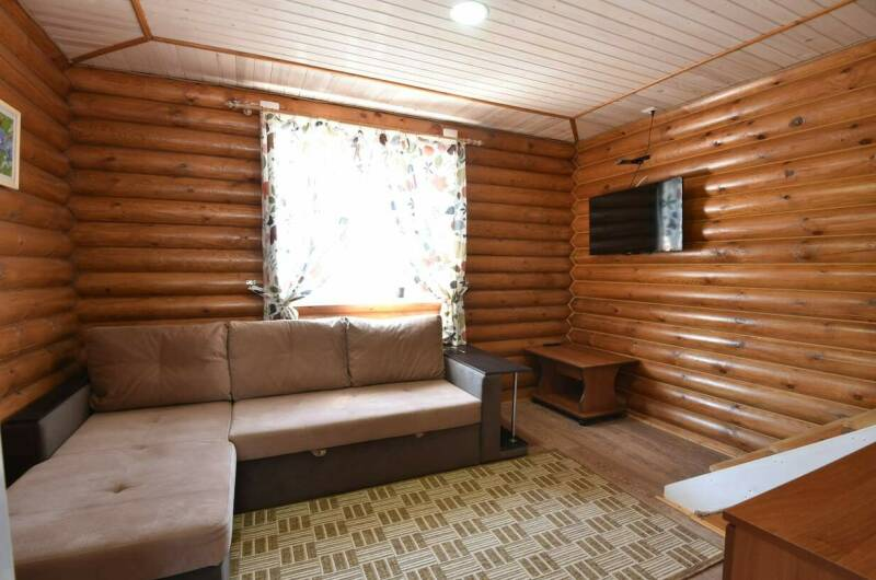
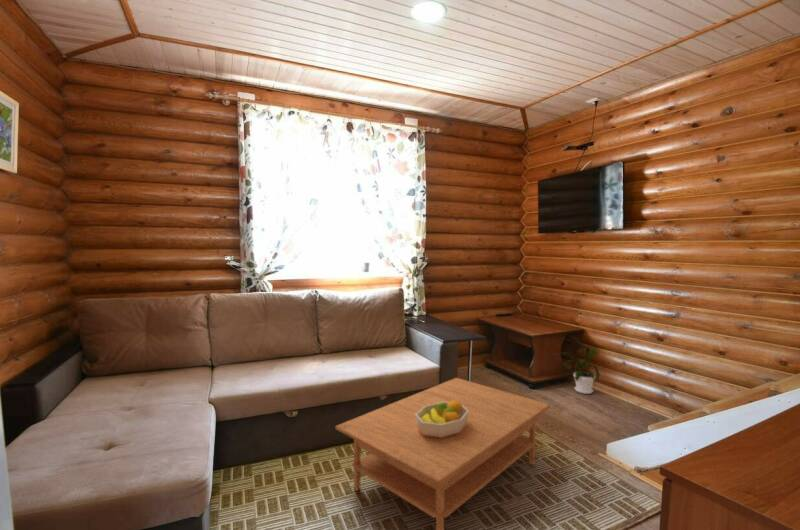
+ house plant (583, 365)
+ fruit bowl (442, 416)
+ coffee table (449, 445)
